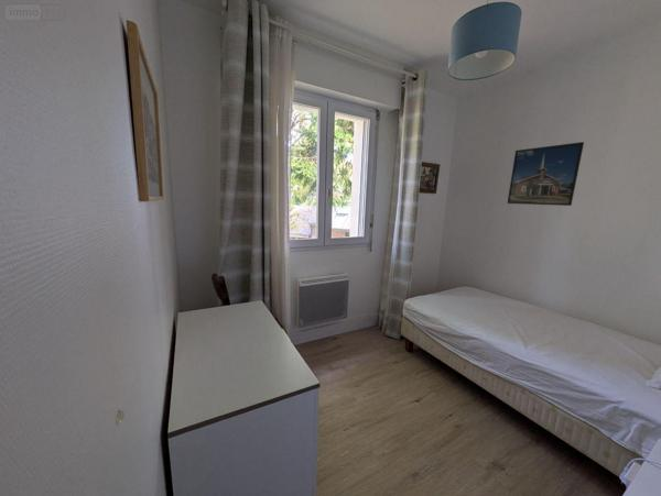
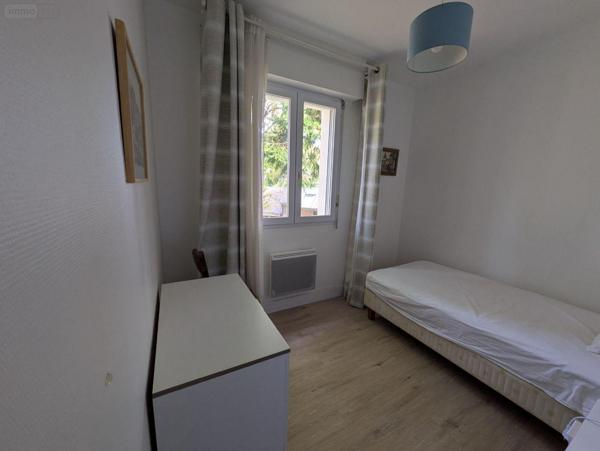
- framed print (541, 176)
